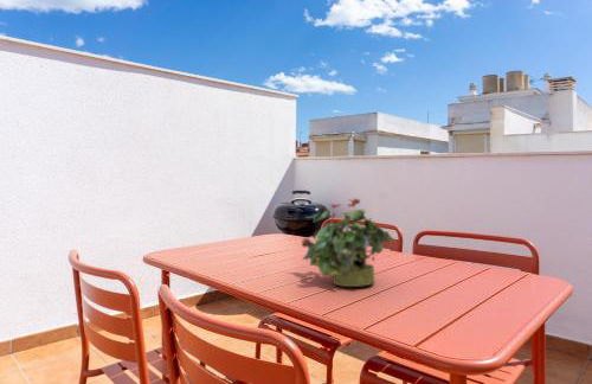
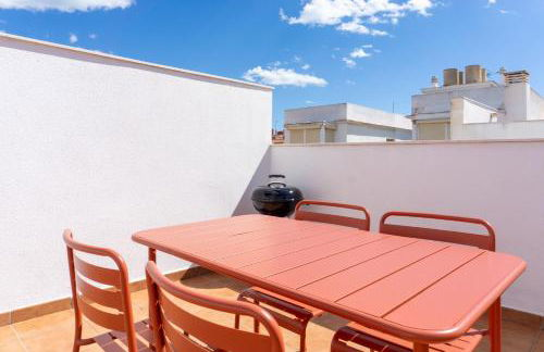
- potted plant (342, 241)
